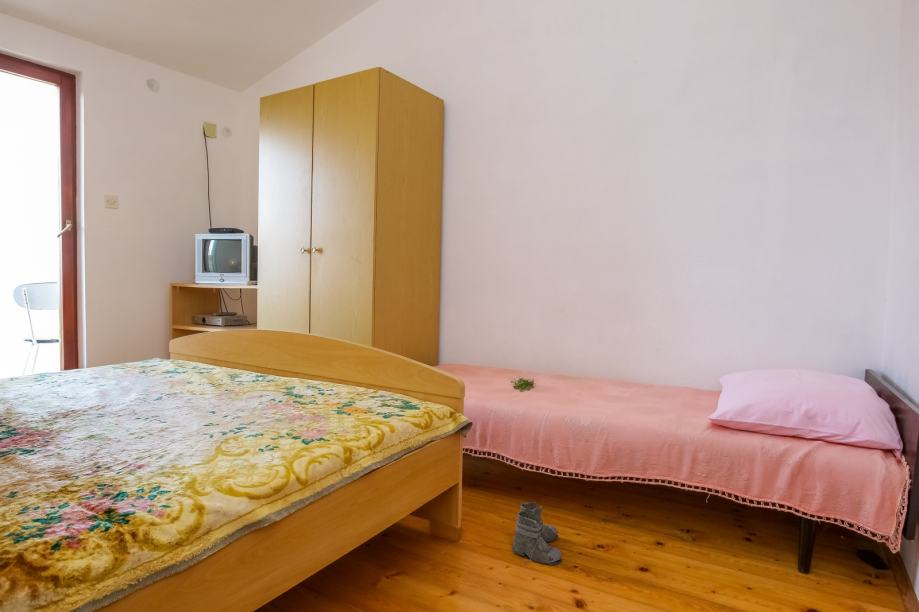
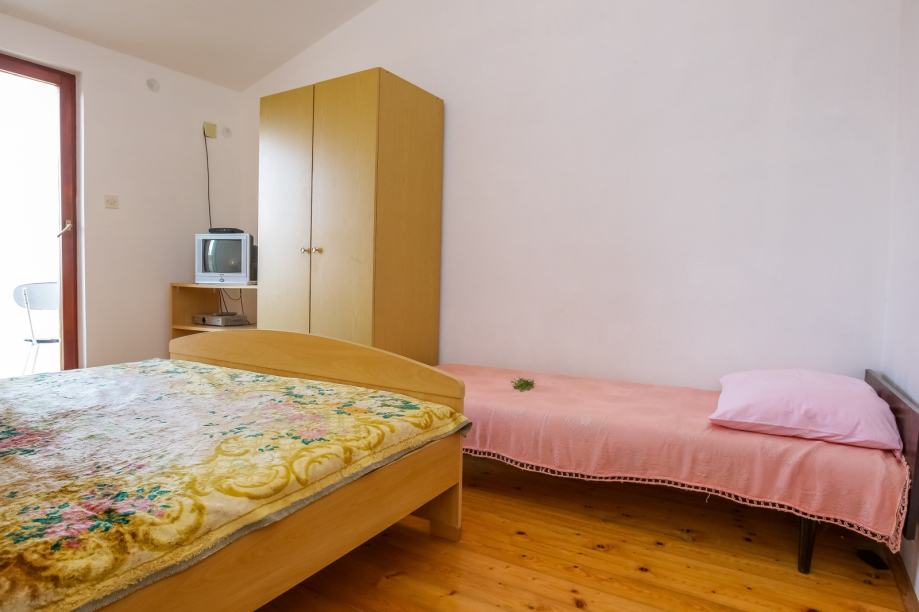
- boots (538, 529)
